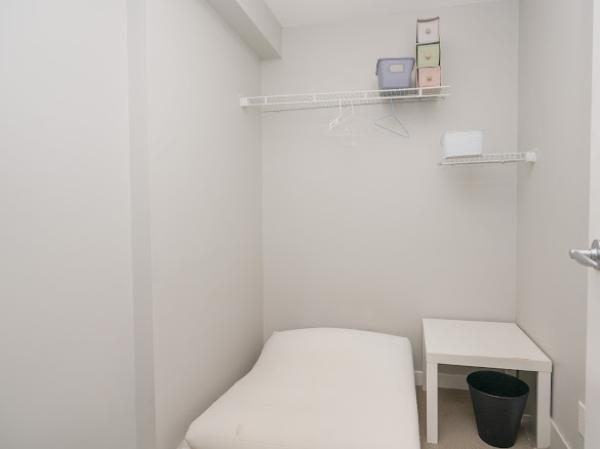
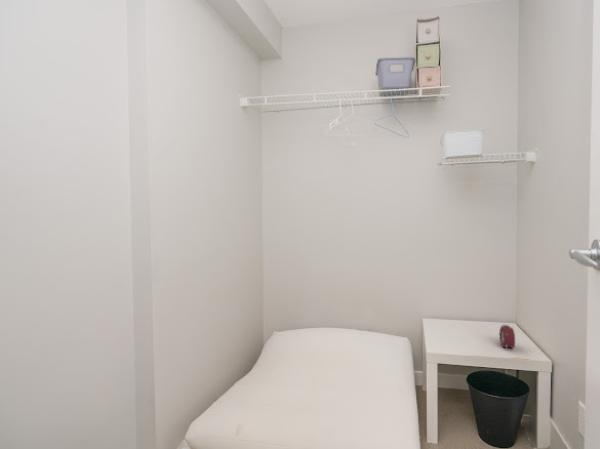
+ alarm clock (506, 335)
